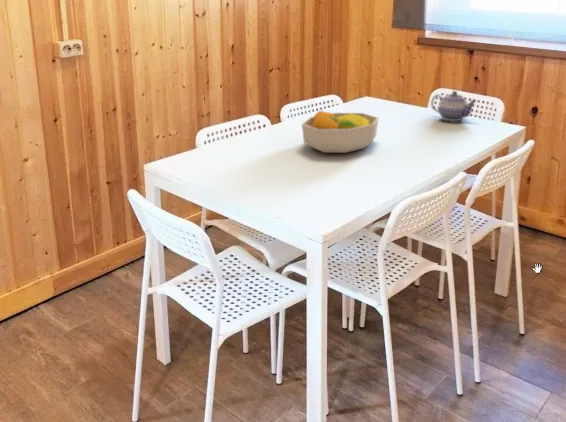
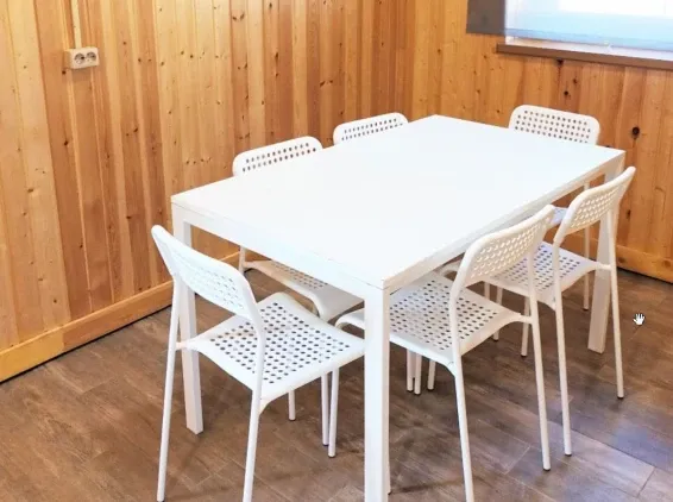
- fruit bowl (340, 127)
- teapot (453, 105)
